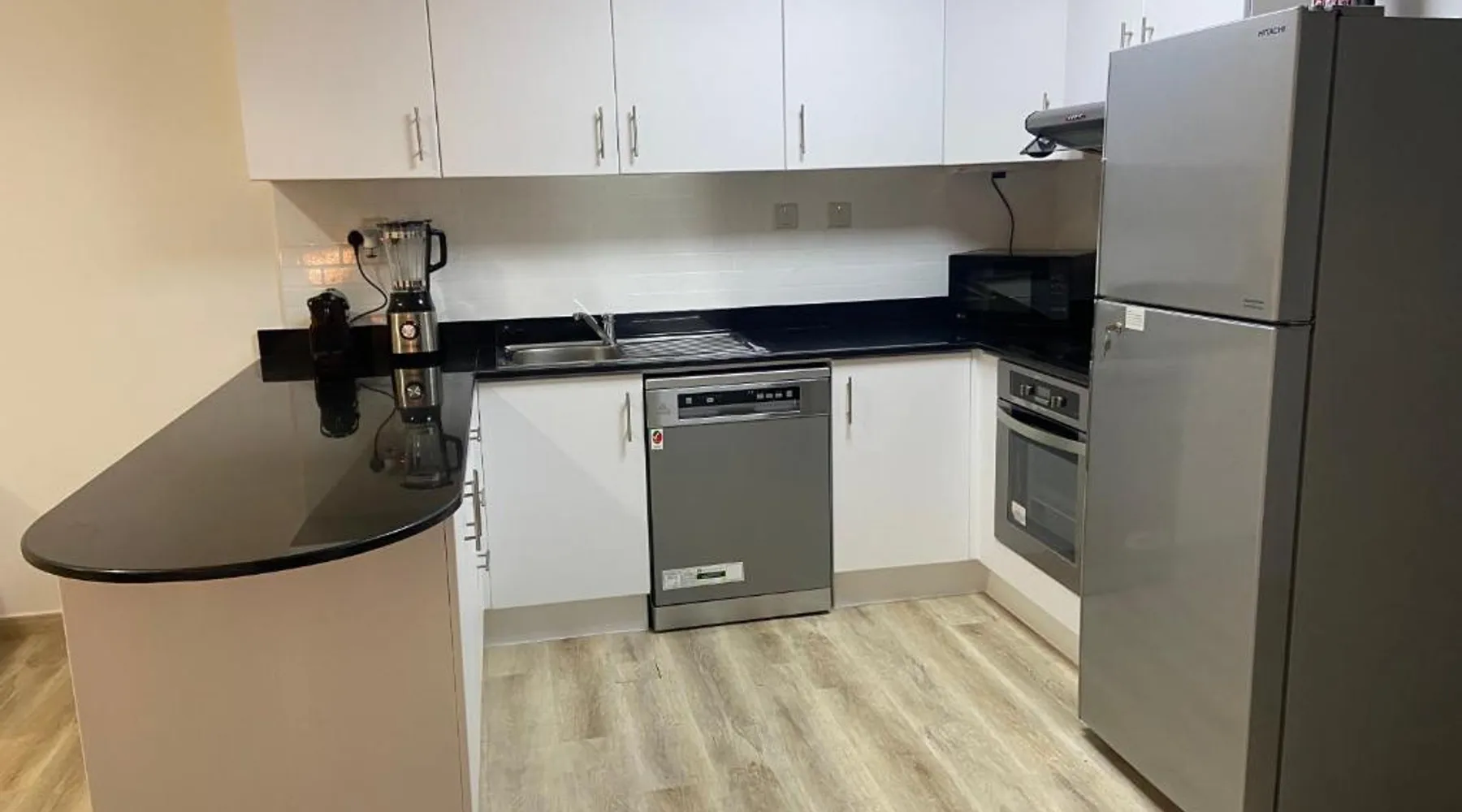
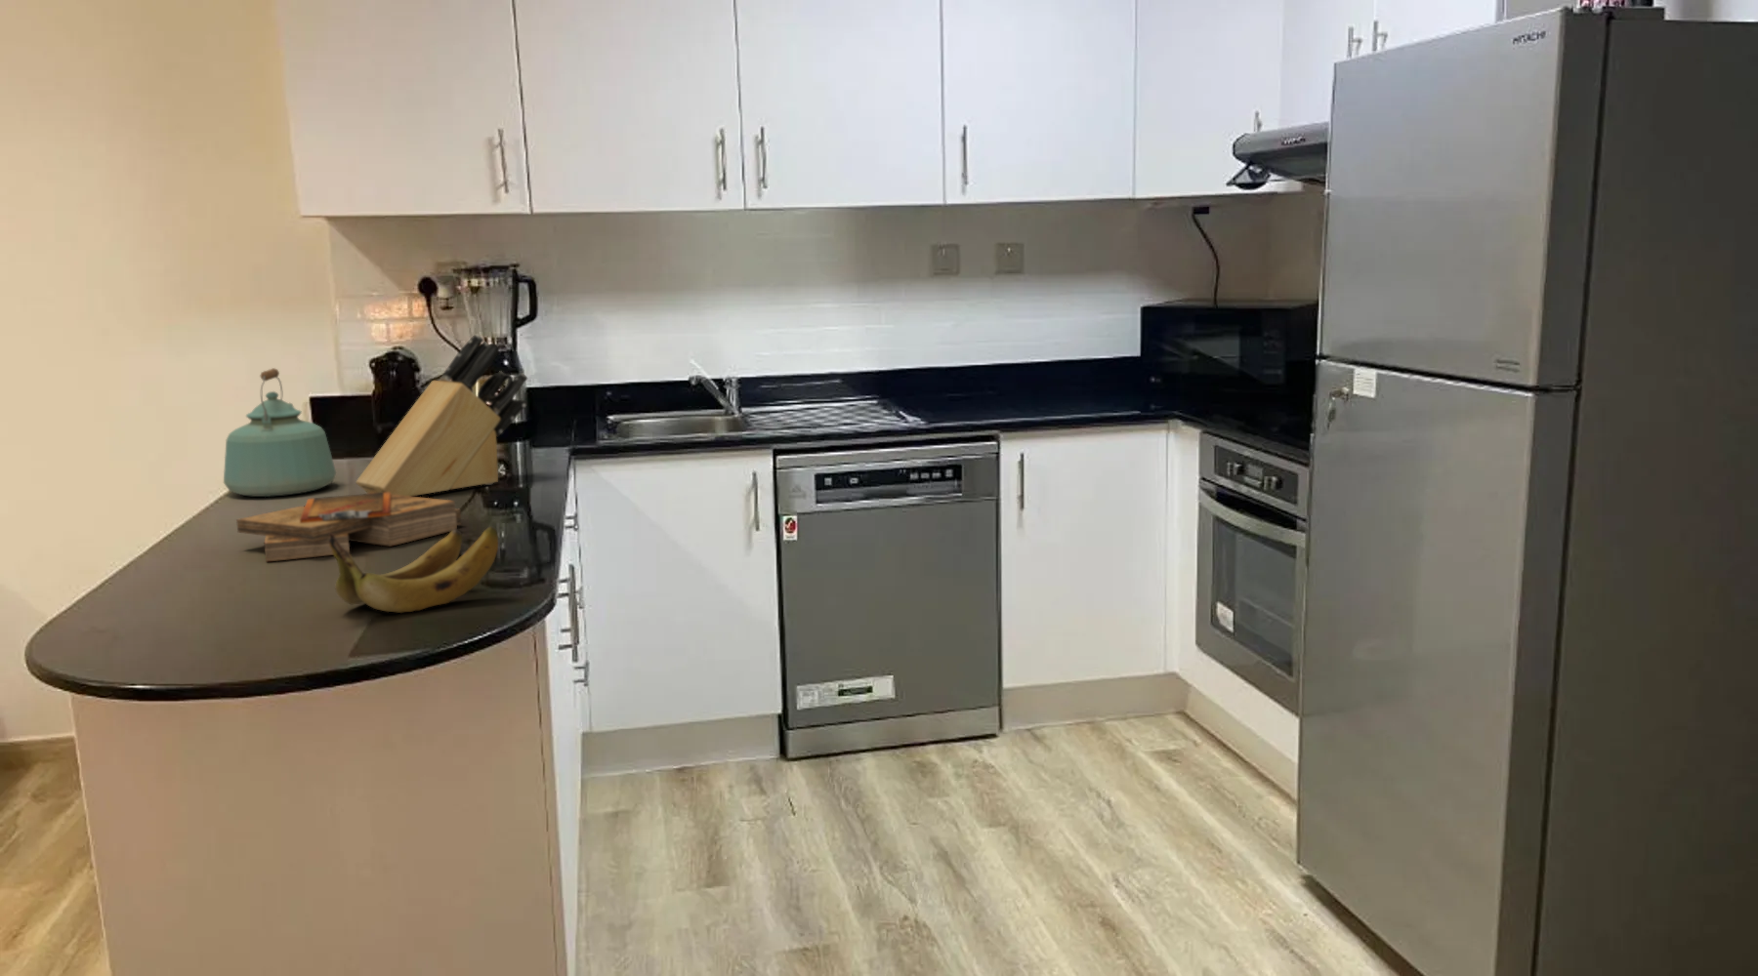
+ clipboard (352, 517)
+ knife block (445, 412)
+ kettle (278, 428)
+ banana (420, 560)
